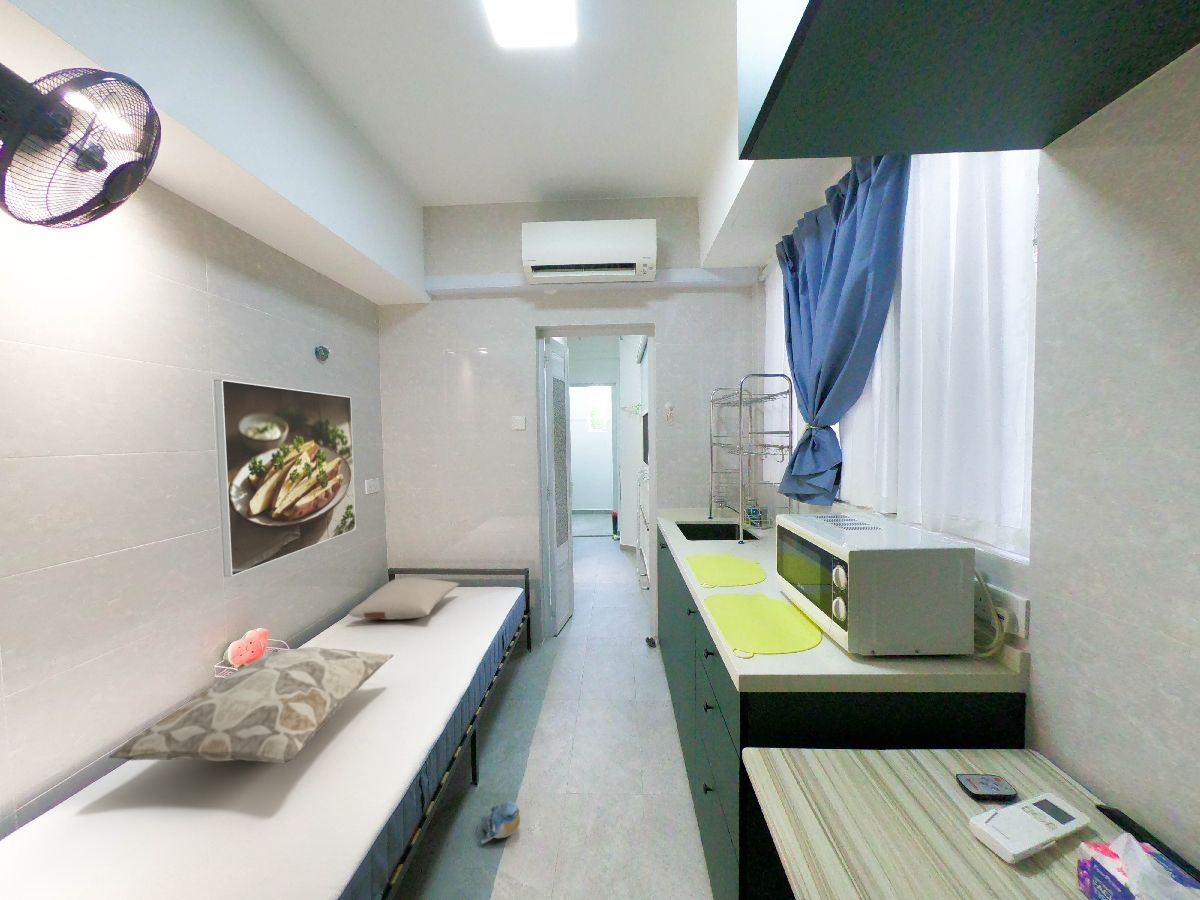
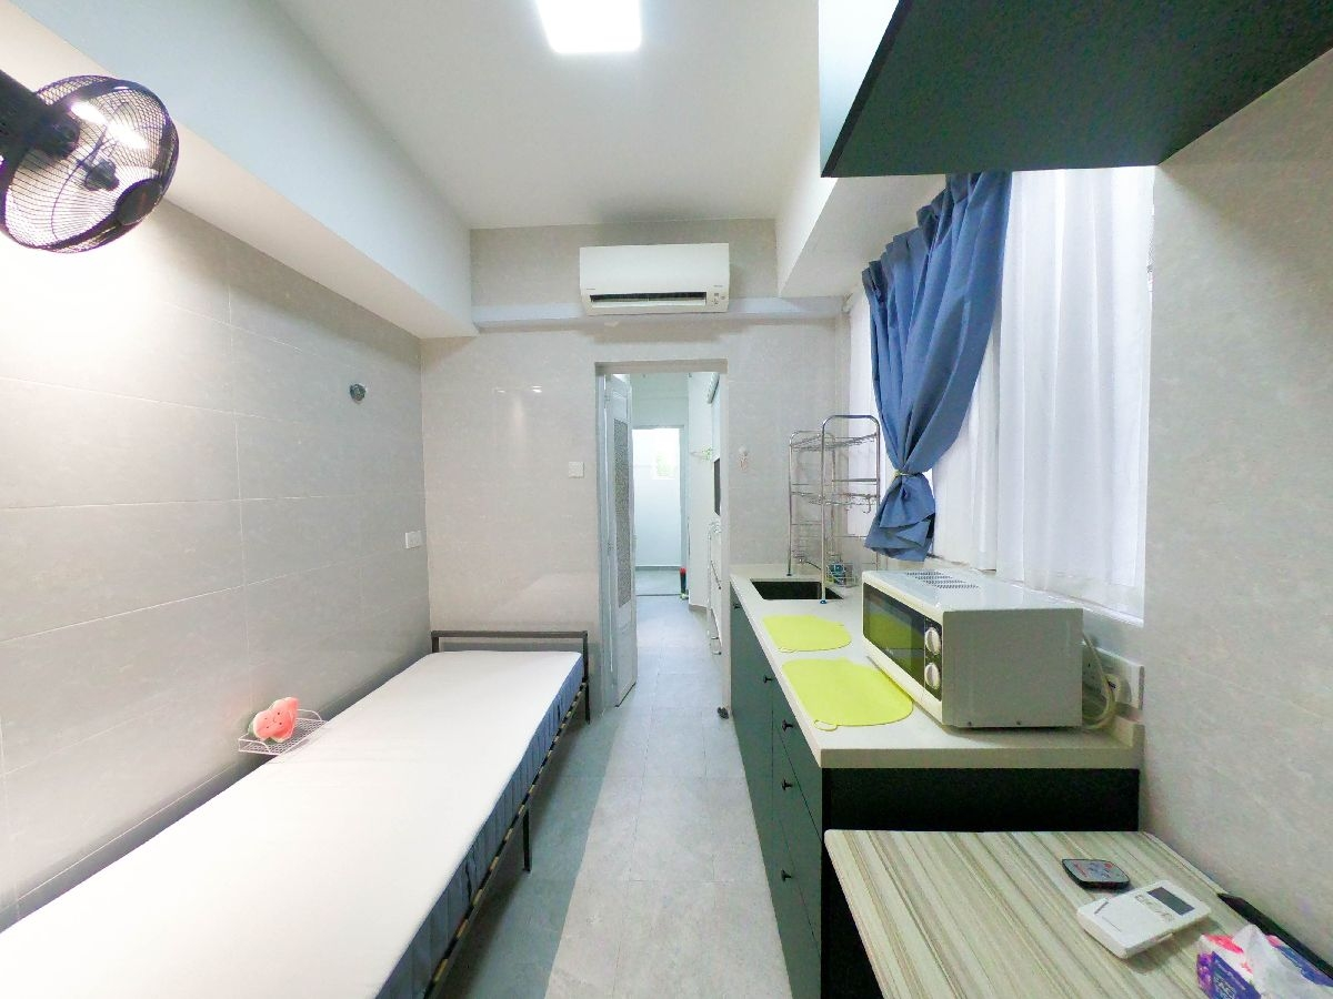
- pillow (409, 597)
- decorative pillow (276, 696)
- plush toy (501, 815)
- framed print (299, 469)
